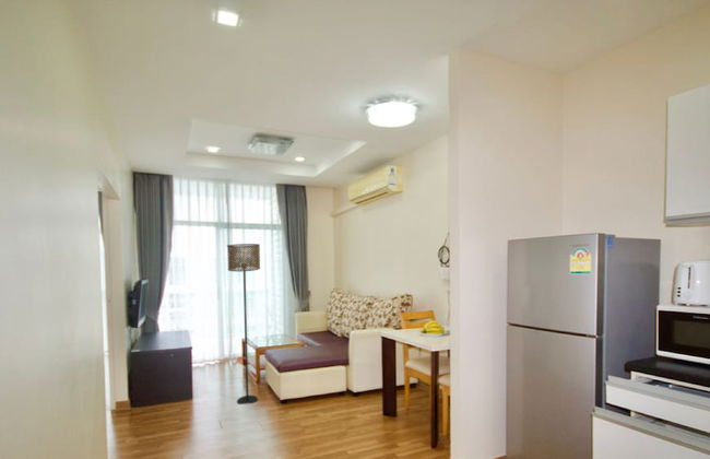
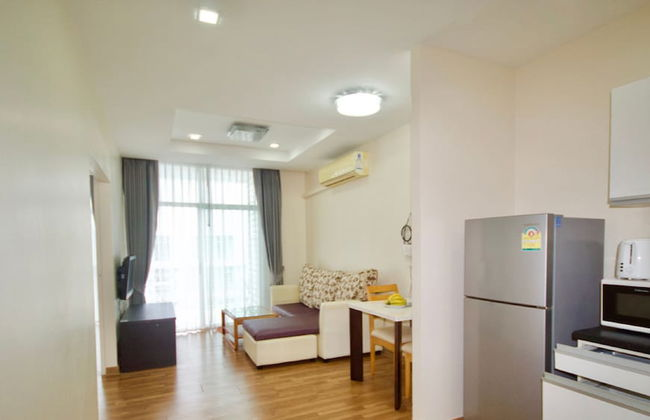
- floor lamp (245, 322)
